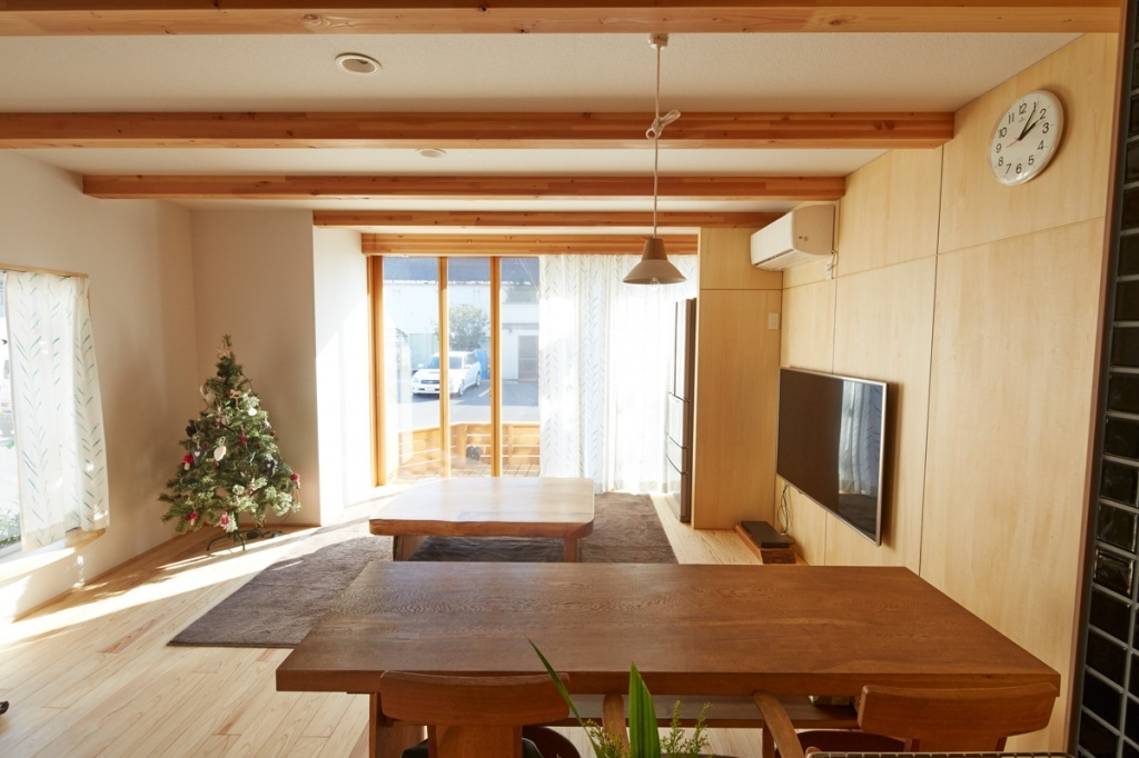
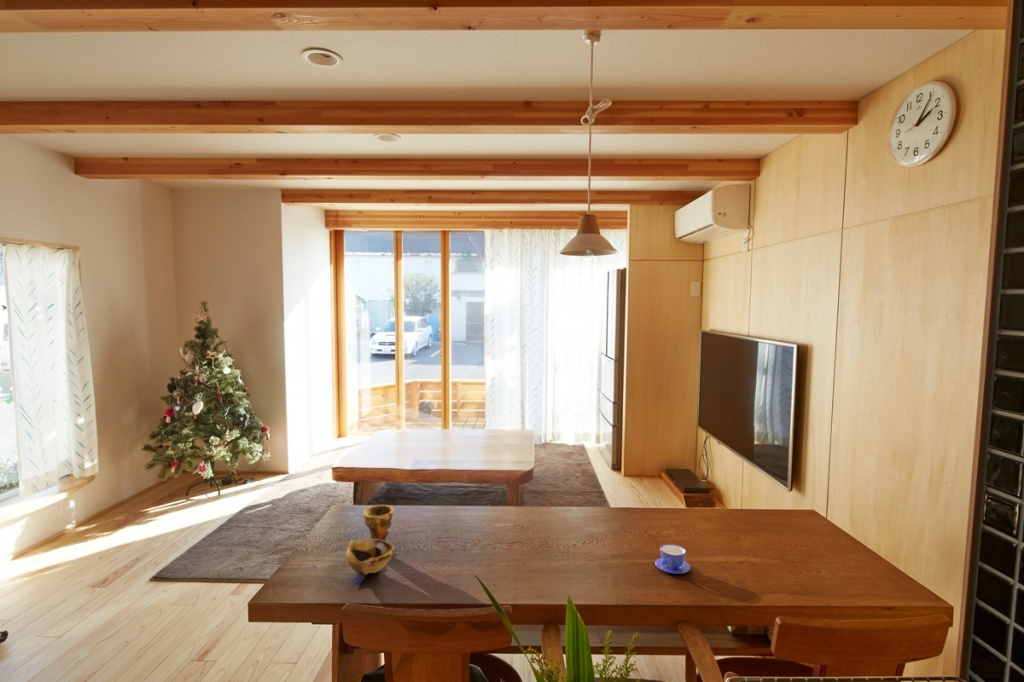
+ decorative bowl (375, 543)
+ teacup (672, 558)
